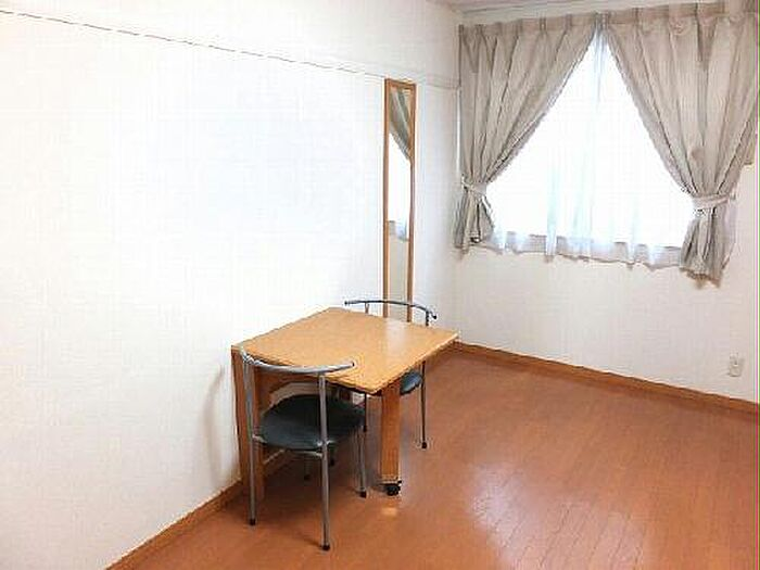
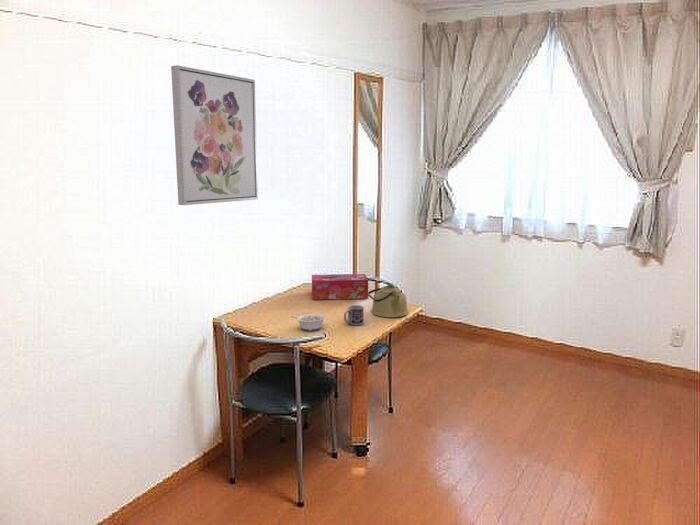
+ legume (310, 321)
+ cup (353, 315)
+ tissue box (339, 286)
+ wall art (218, 138)
+ kettle (390, 299)
